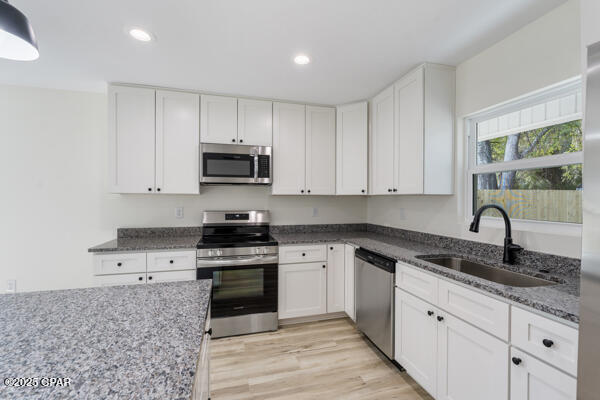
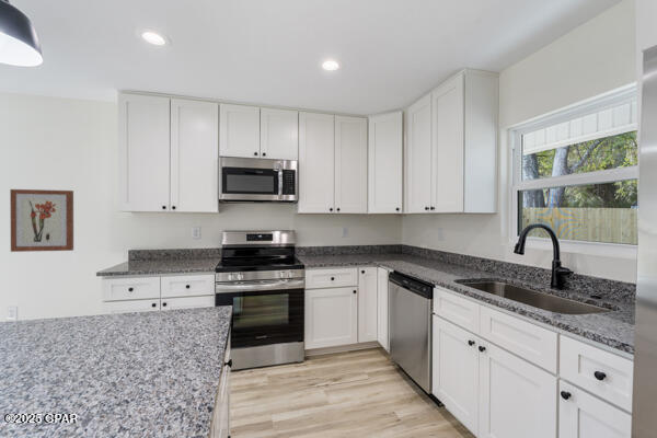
+ wall art (43, 220)
